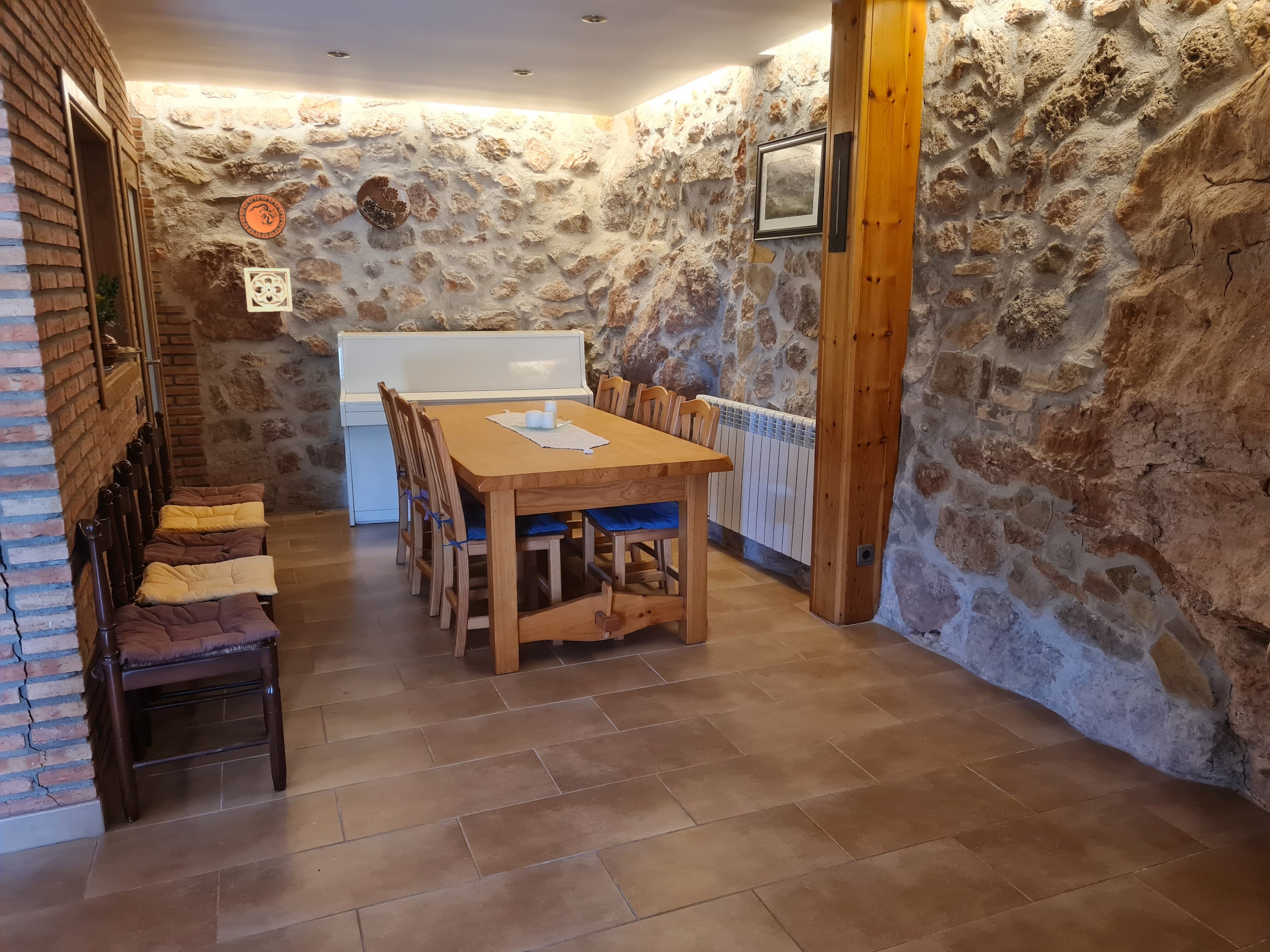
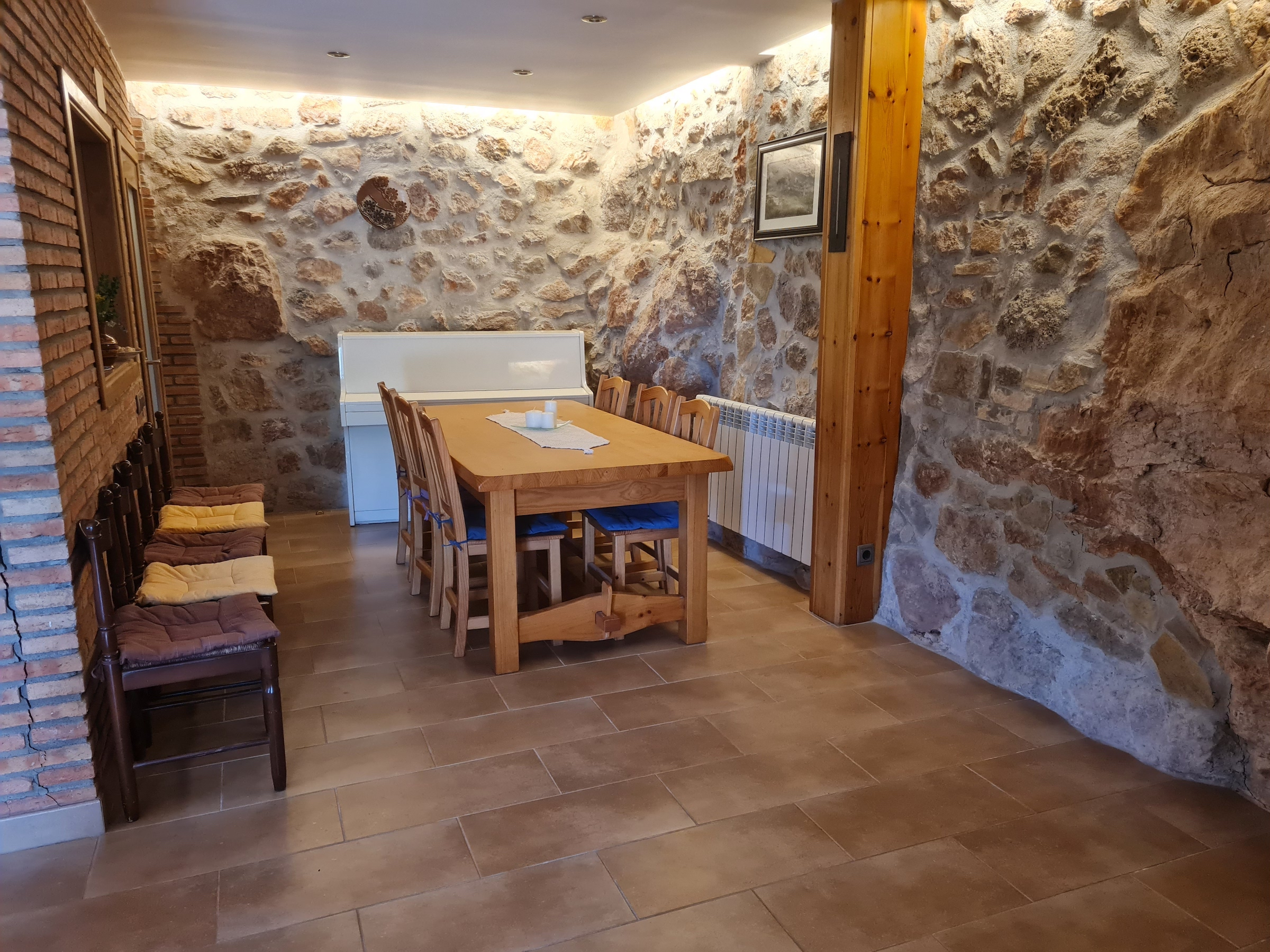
- wall ornament (268, 290)
- decorative plate (262, 217)
